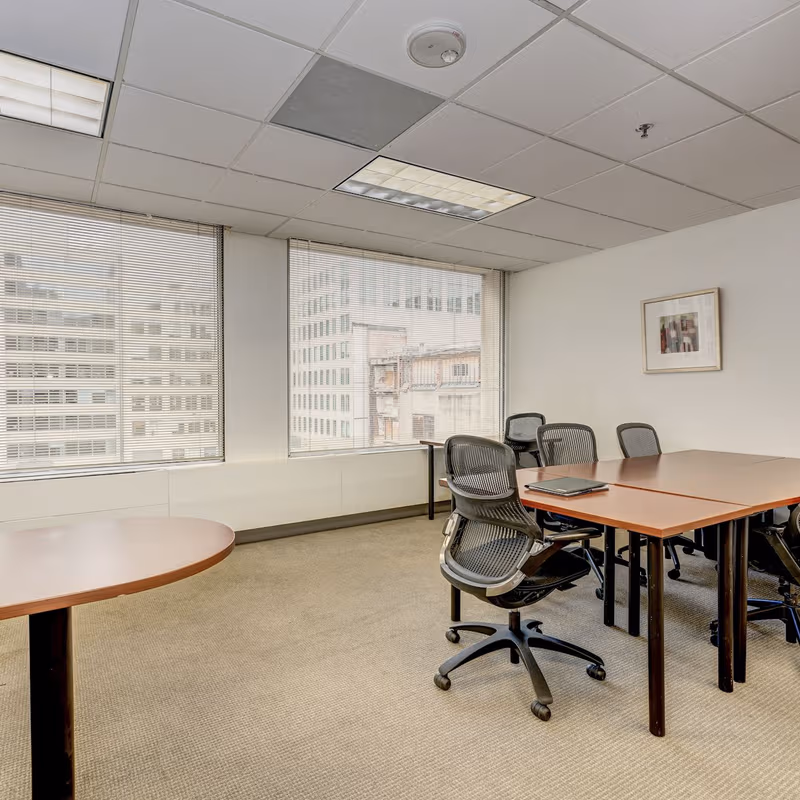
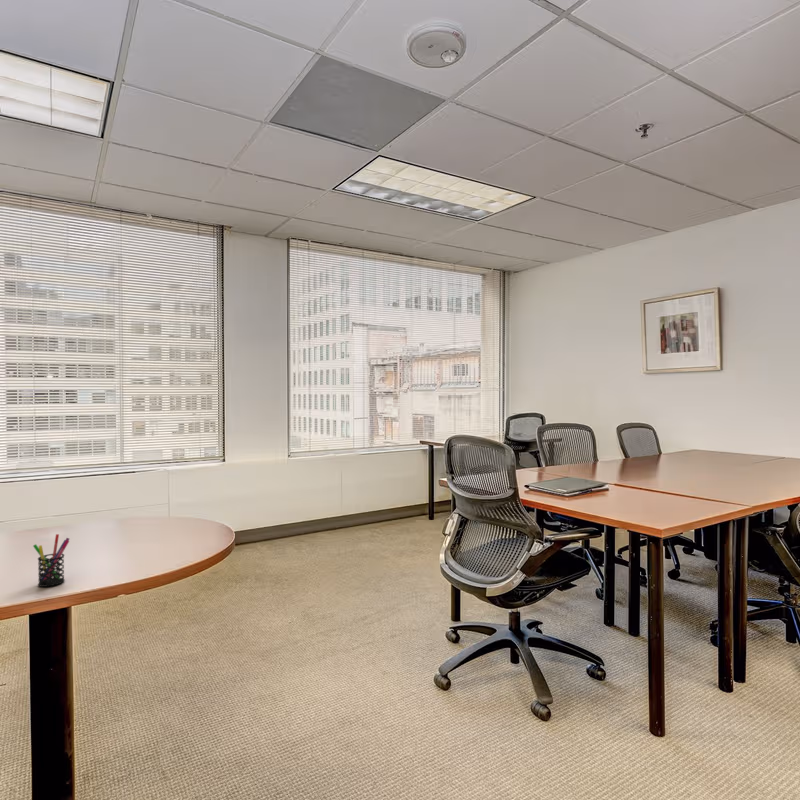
+ pen holder (49, 559)
